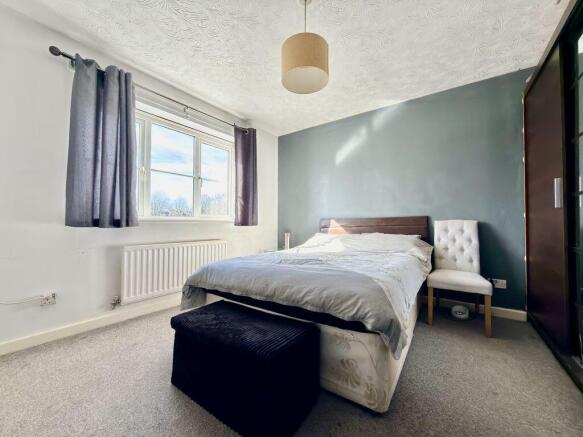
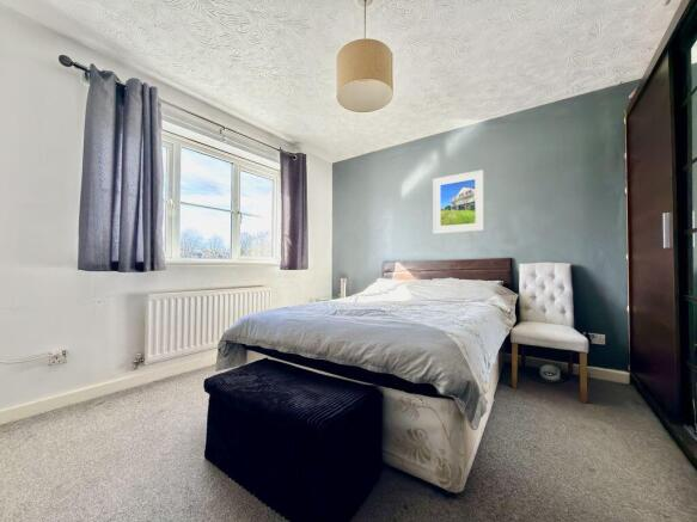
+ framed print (457, 203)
